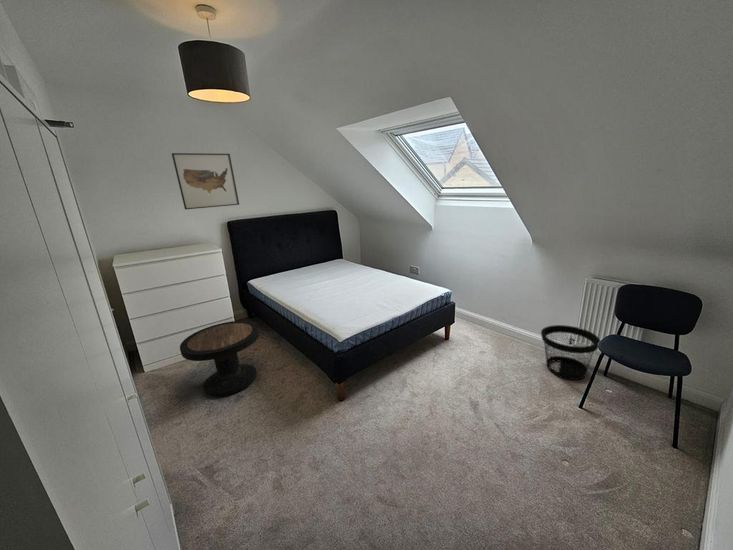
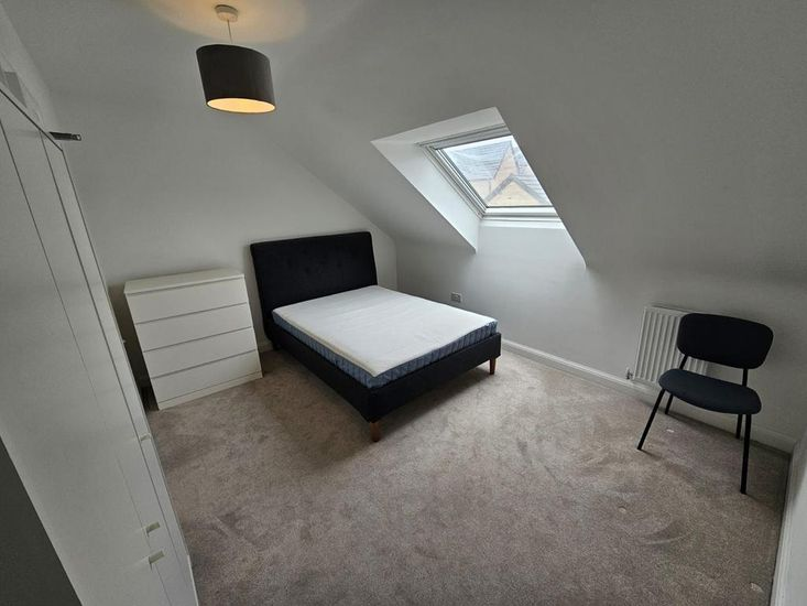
- wall art (207, 180)
- wastebasket (567, 351)
- side table (226, 358)
